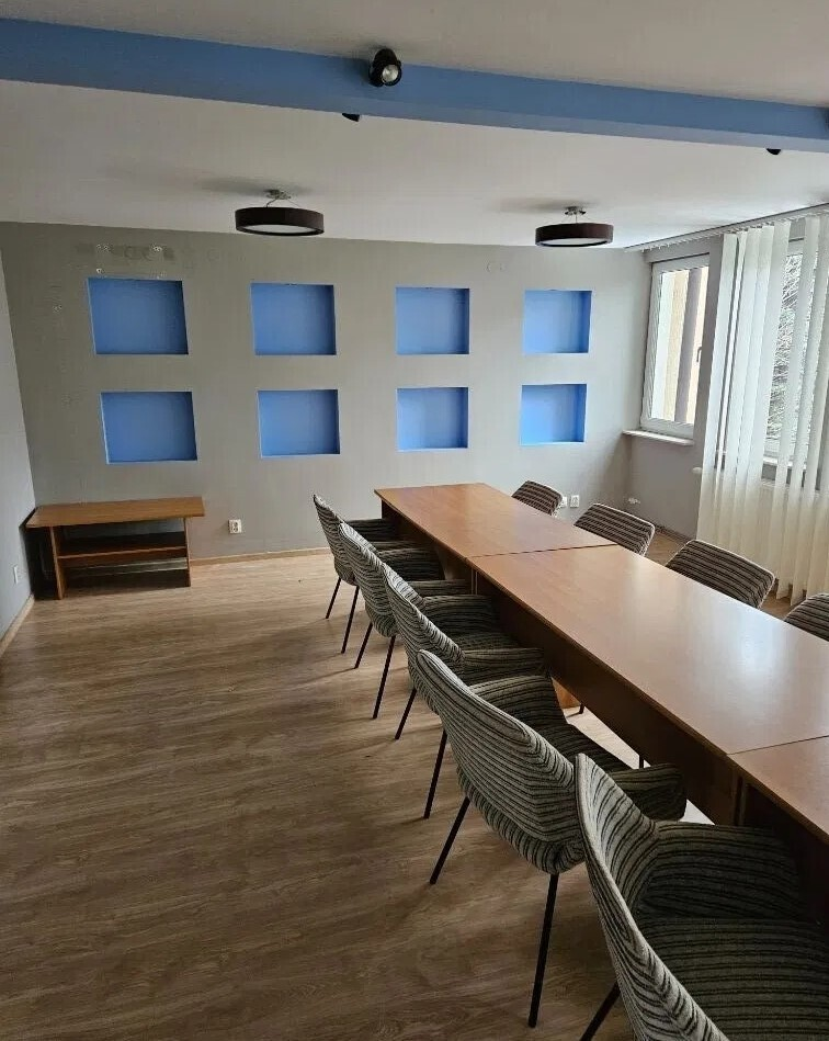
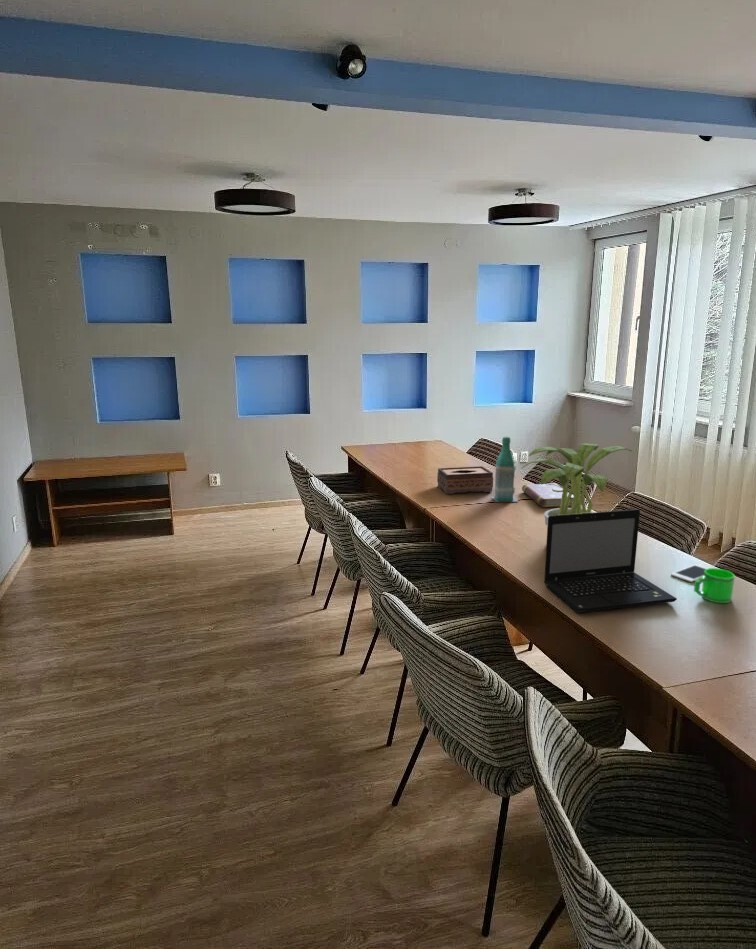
+ laptop (610, 559)
+ bottle (505, 468)
+ mug (713, 585)
+ cell phone (693, 573)
+ tissue box (464, 479)
+ potted plant (573, 497)
+ book (547, 494)
